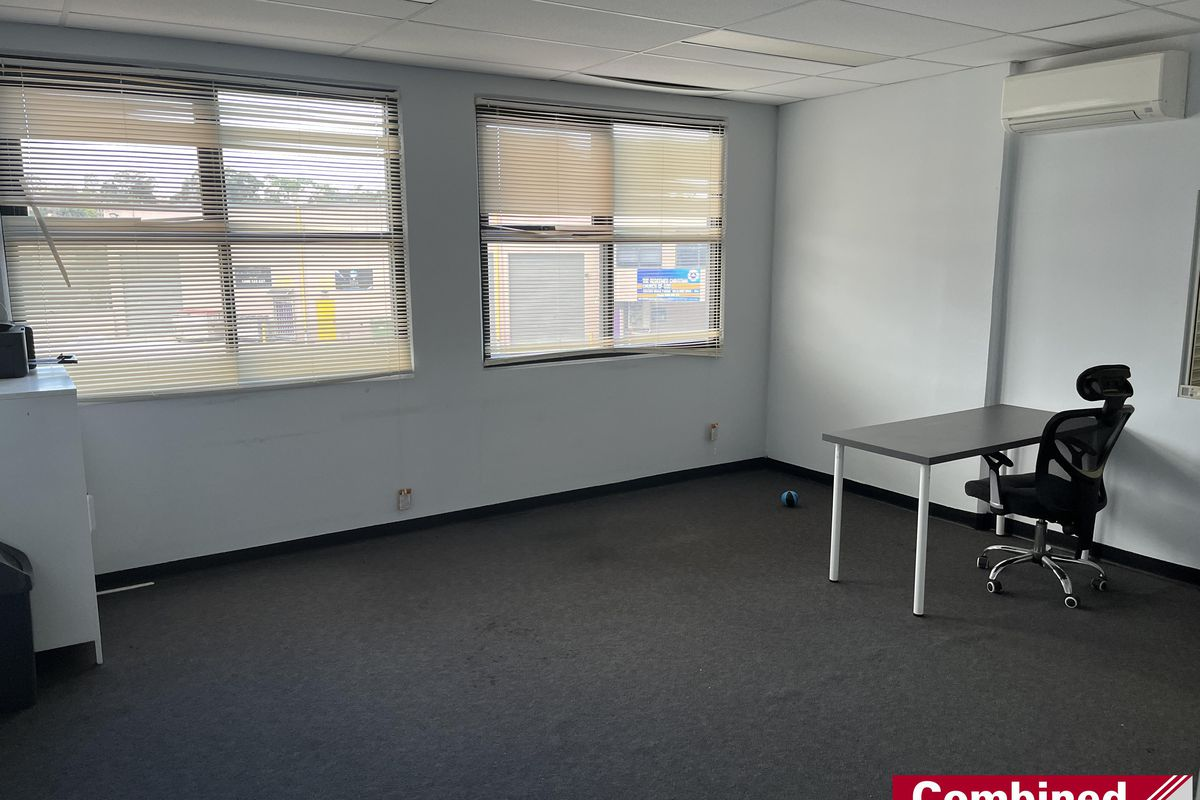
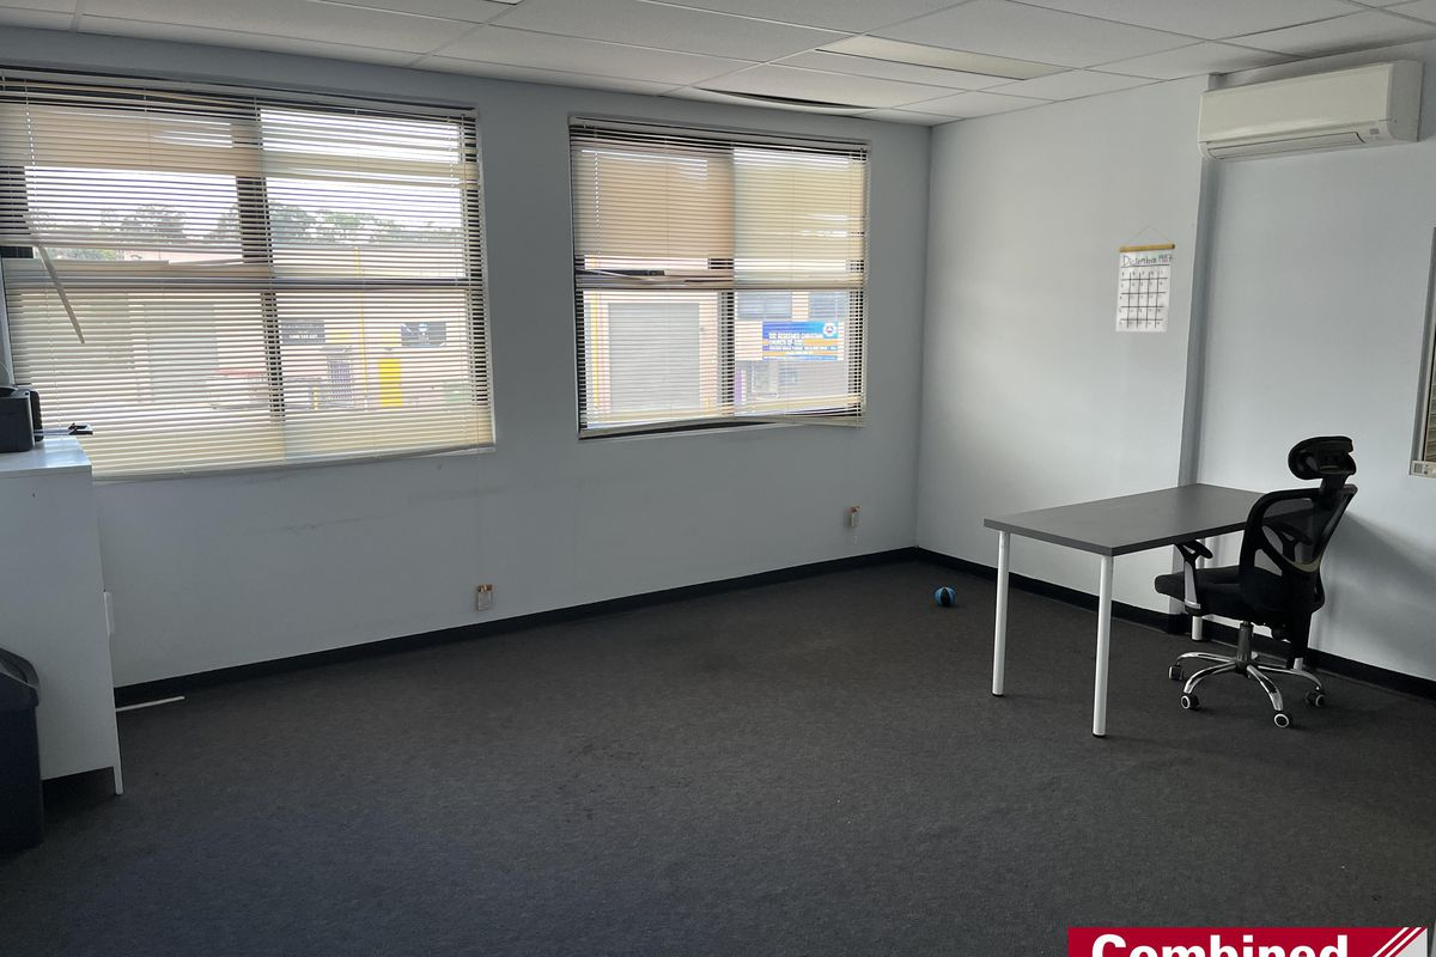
+ calendar (1144, 279)
